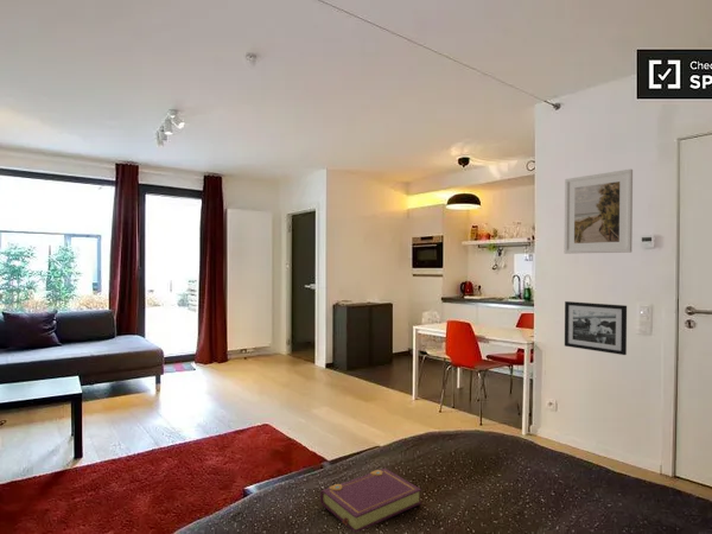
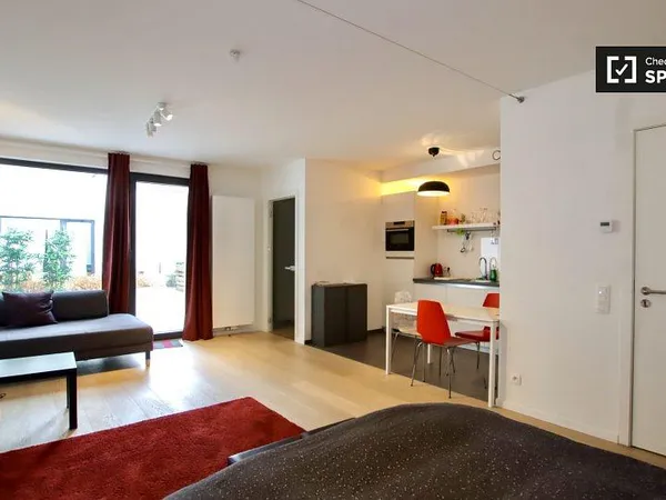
- book (369, 496)
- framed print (596, 214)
- picture frame (593, 326)
